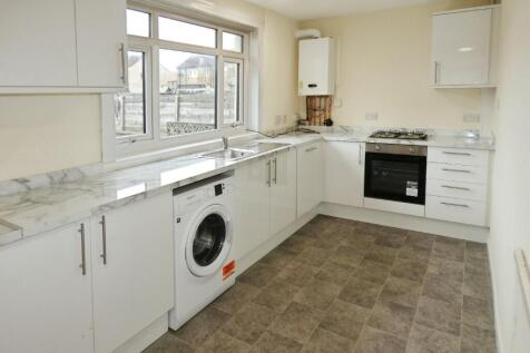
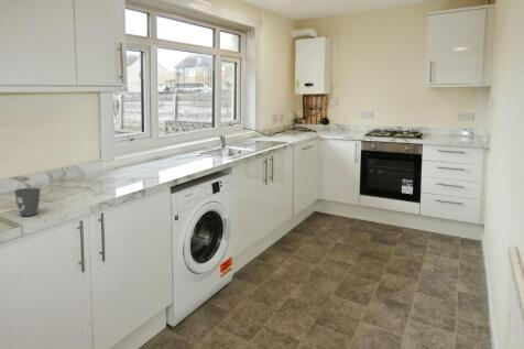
+ mug (25, 201)
